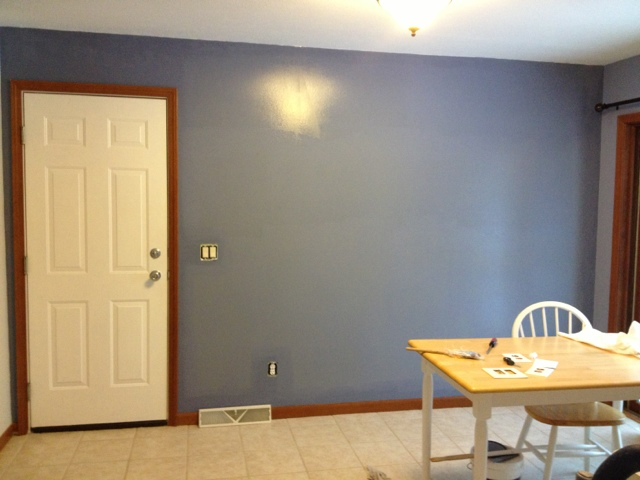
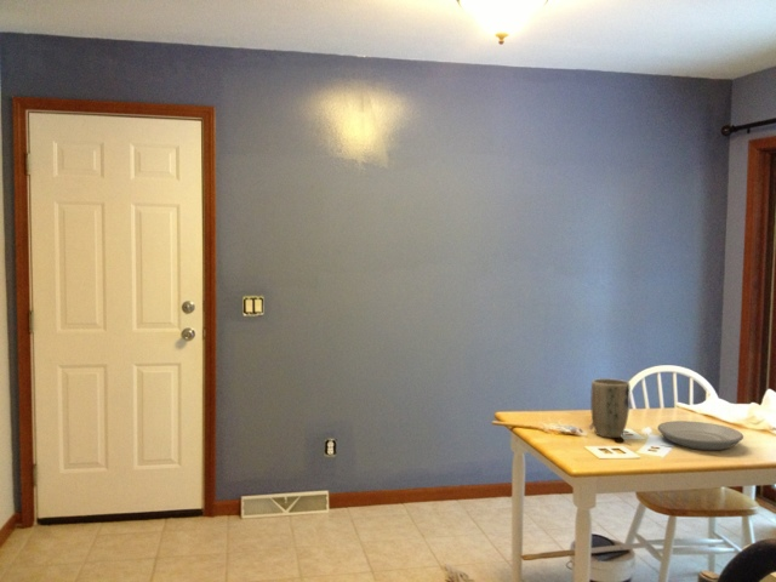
+ plate (698, 435)
+ plant pot (610, 407)
